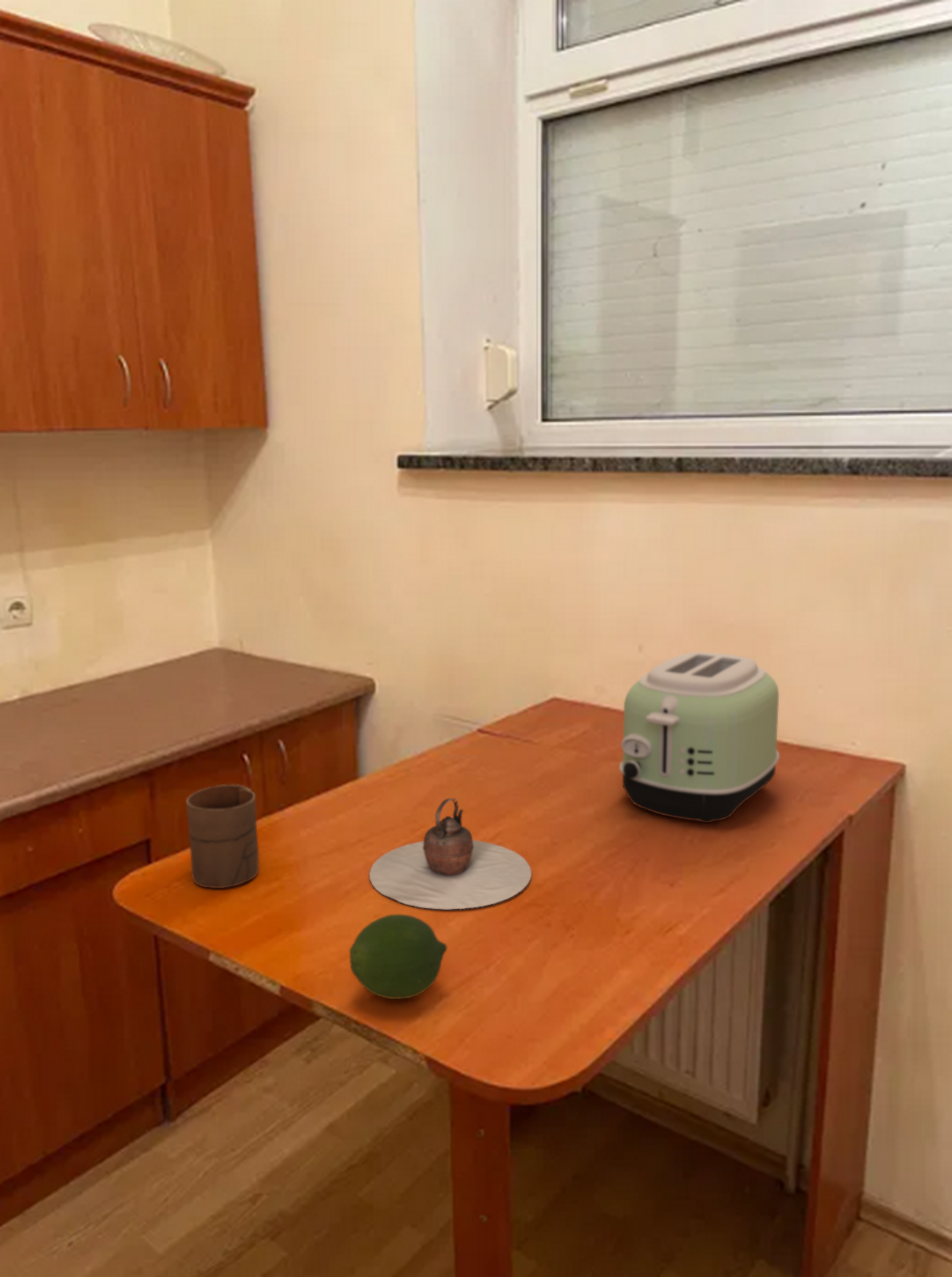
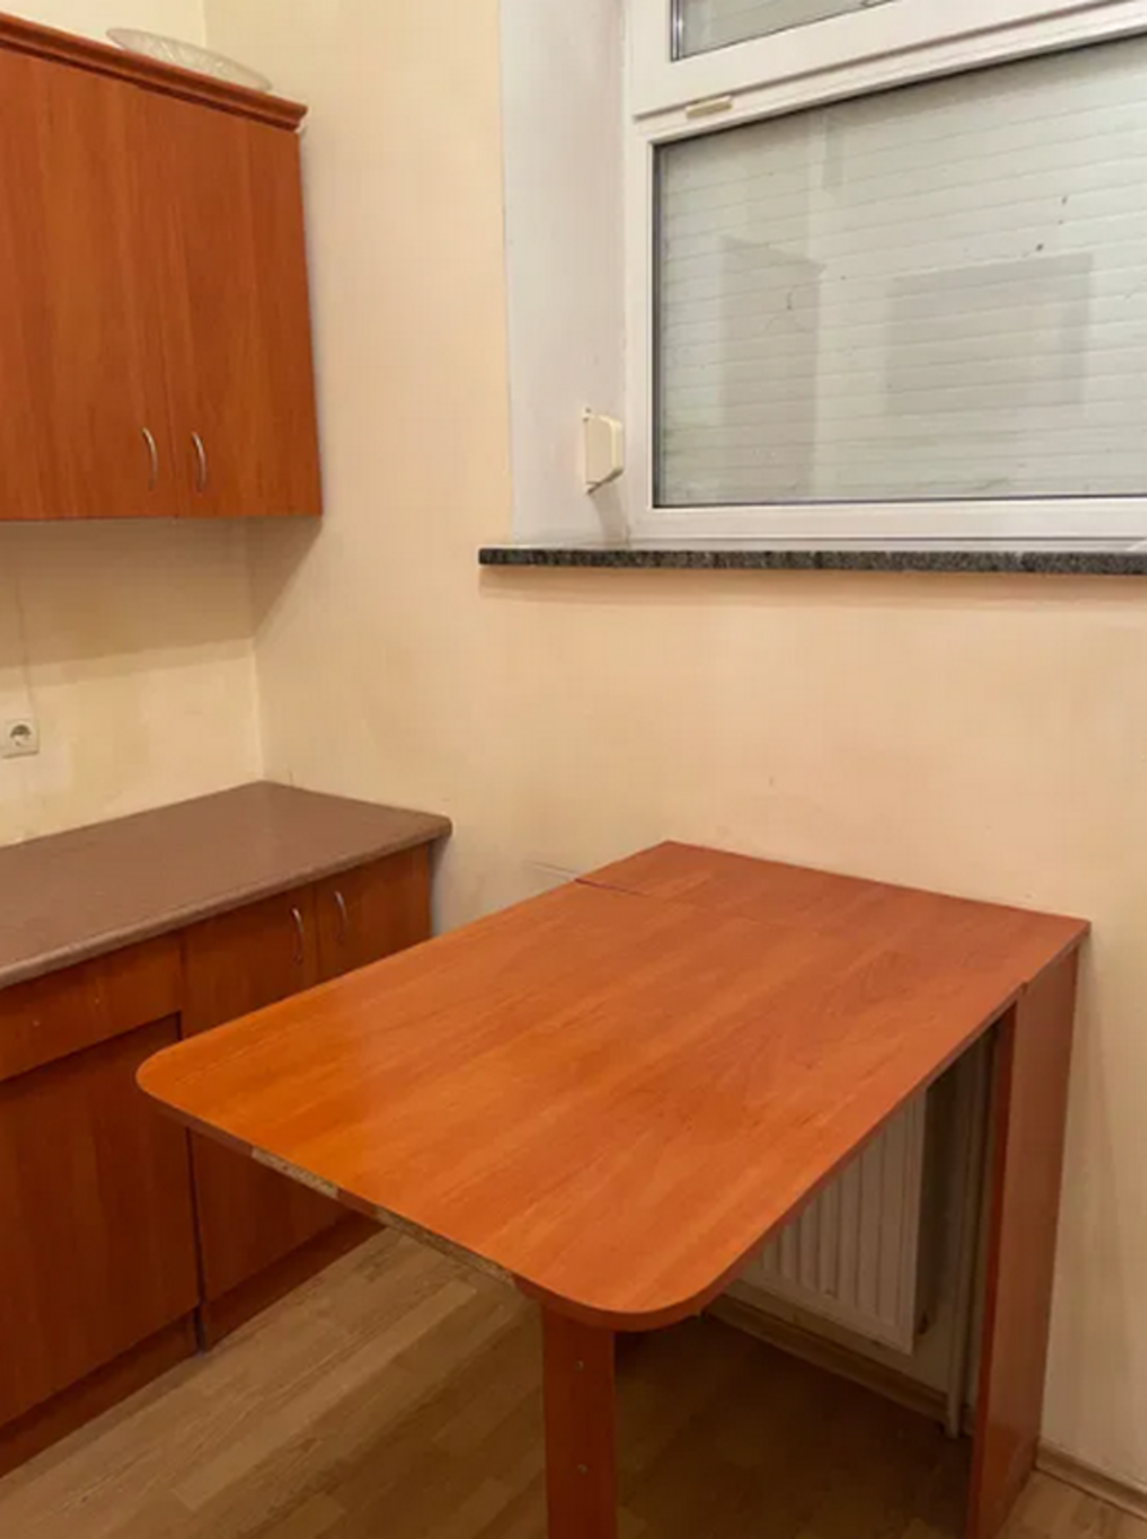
- teapot (449, 839)
- cup (225, 834)
- fruit (397, 957)
- toaster (698, 733)
